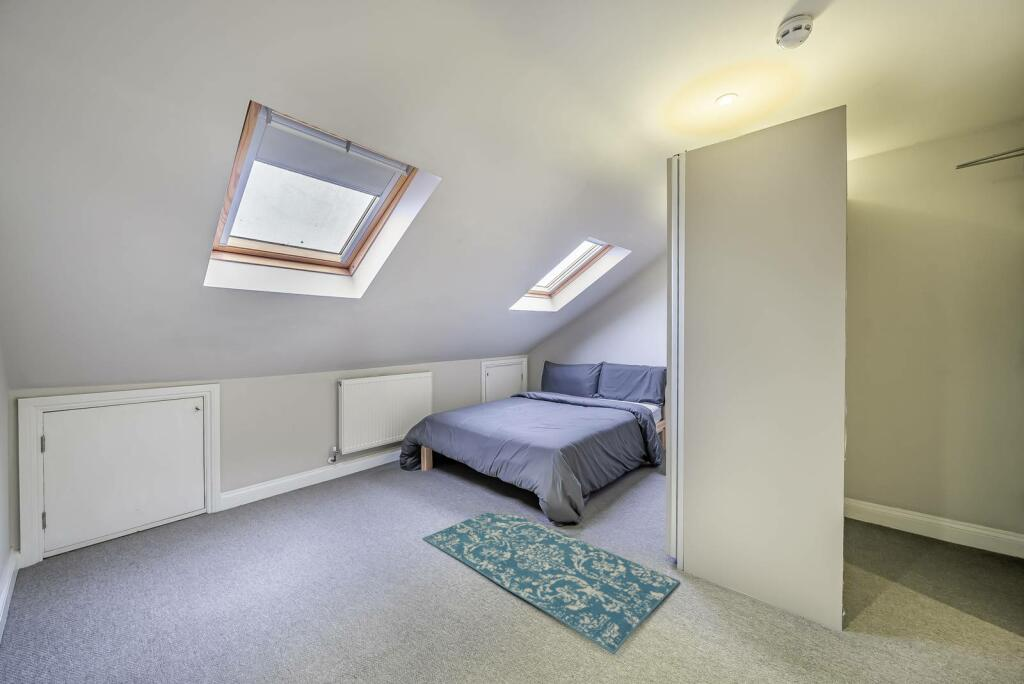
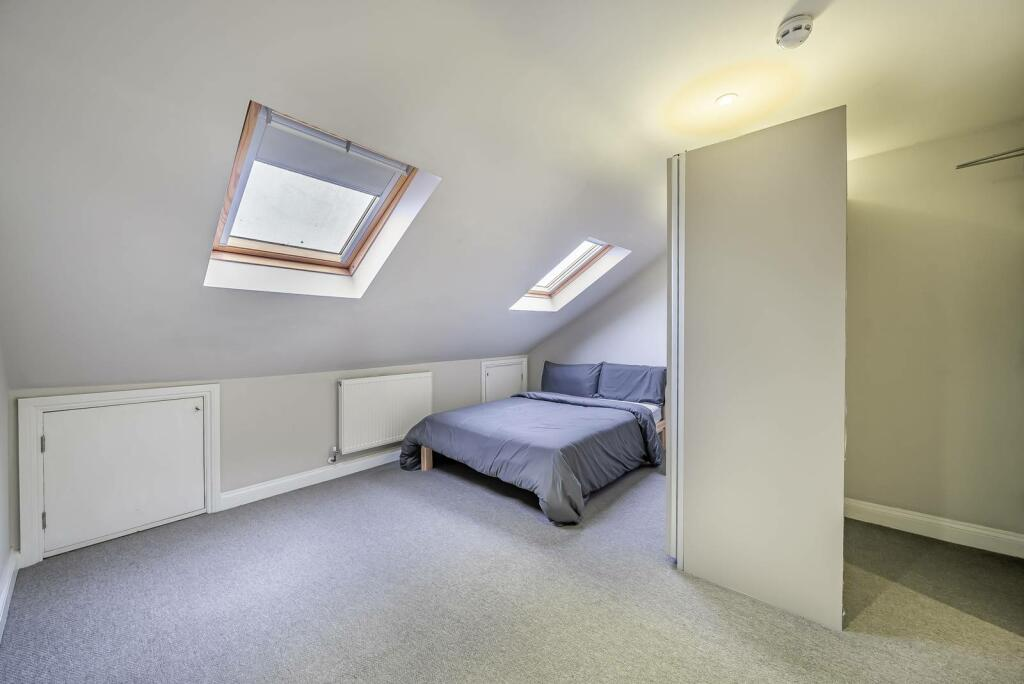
- rug (538, 557)
